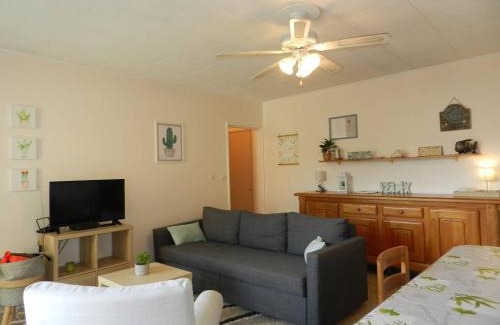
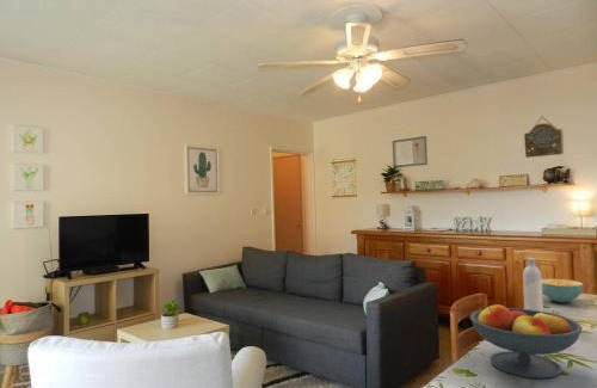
+ bottle (533, 290)
+ fruit bowl (523, 334)
+ cereal bowl (560, 291)
